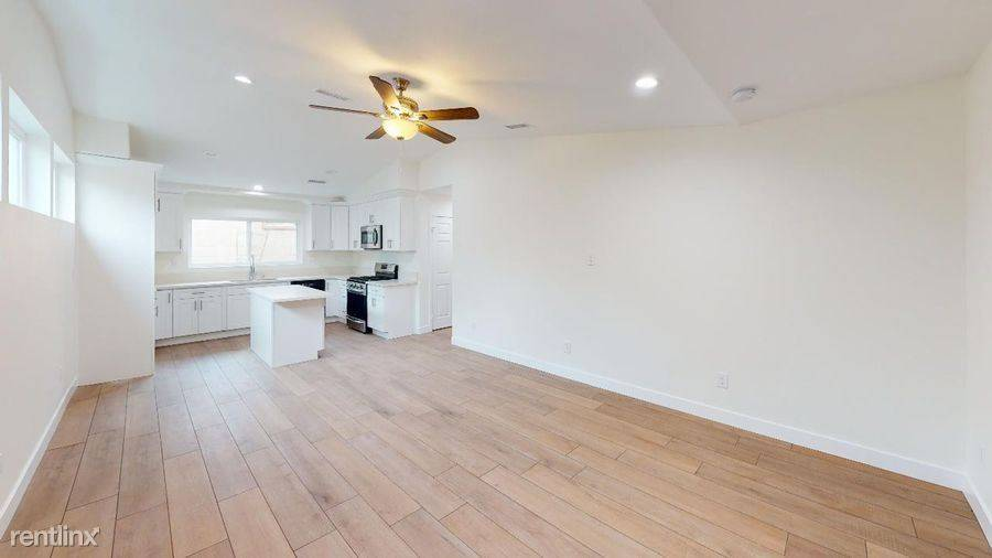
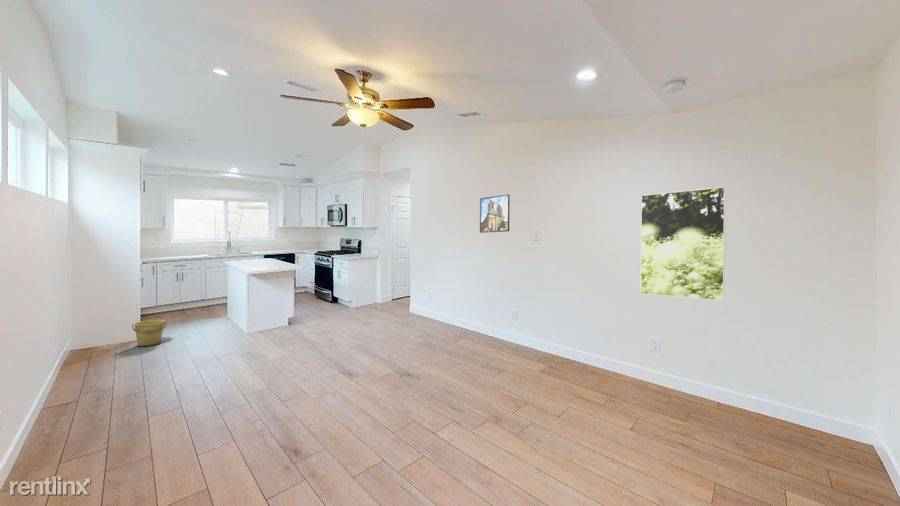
+ bucket (149, 333)
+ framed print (494, 214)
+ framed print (679, 244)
